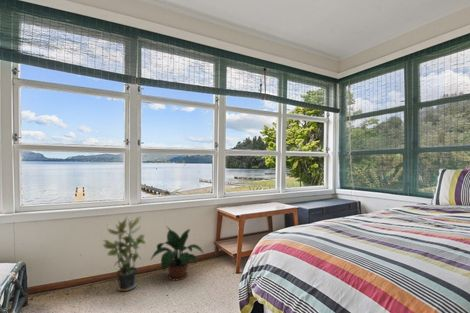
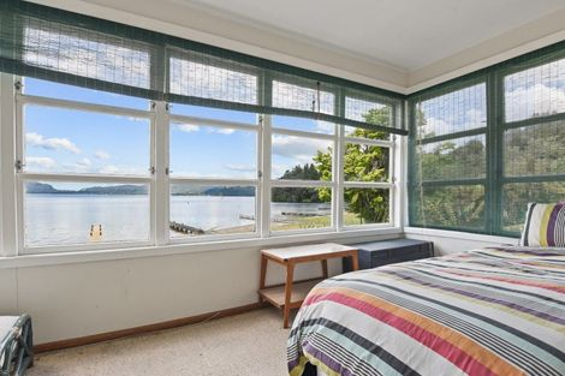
- potted plant (124, 252)
- potted plant (176, 248)
